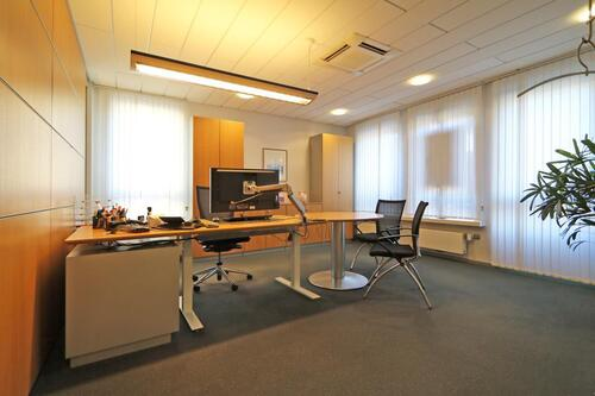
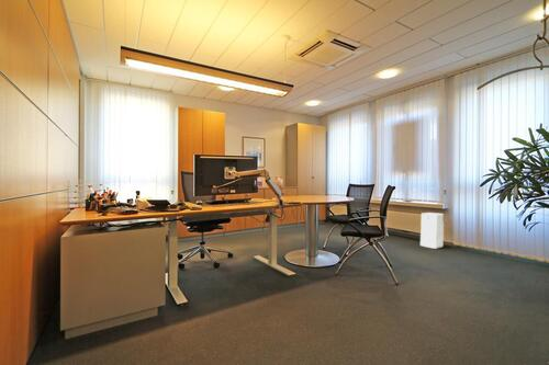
+ air purifier (432, 229)
